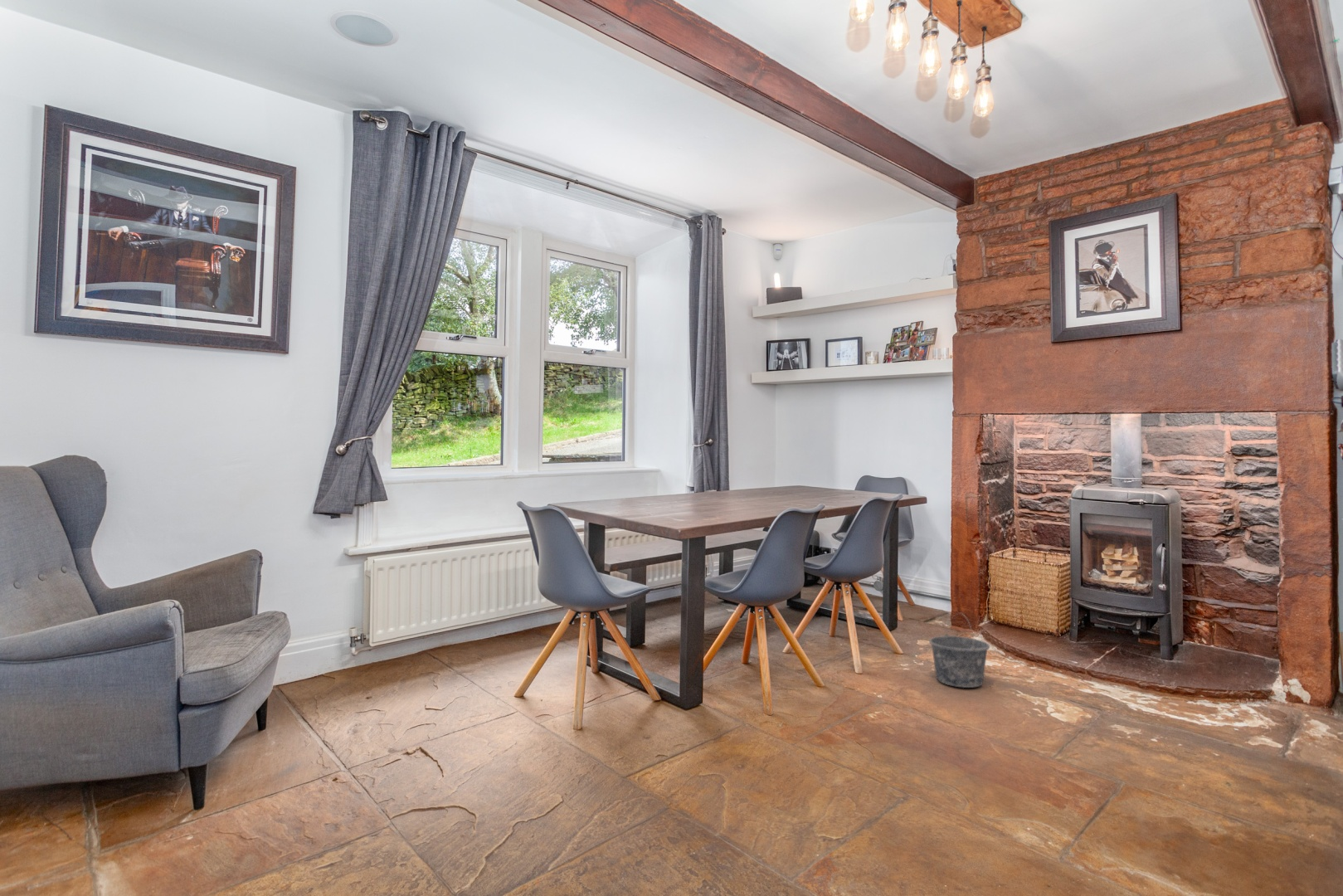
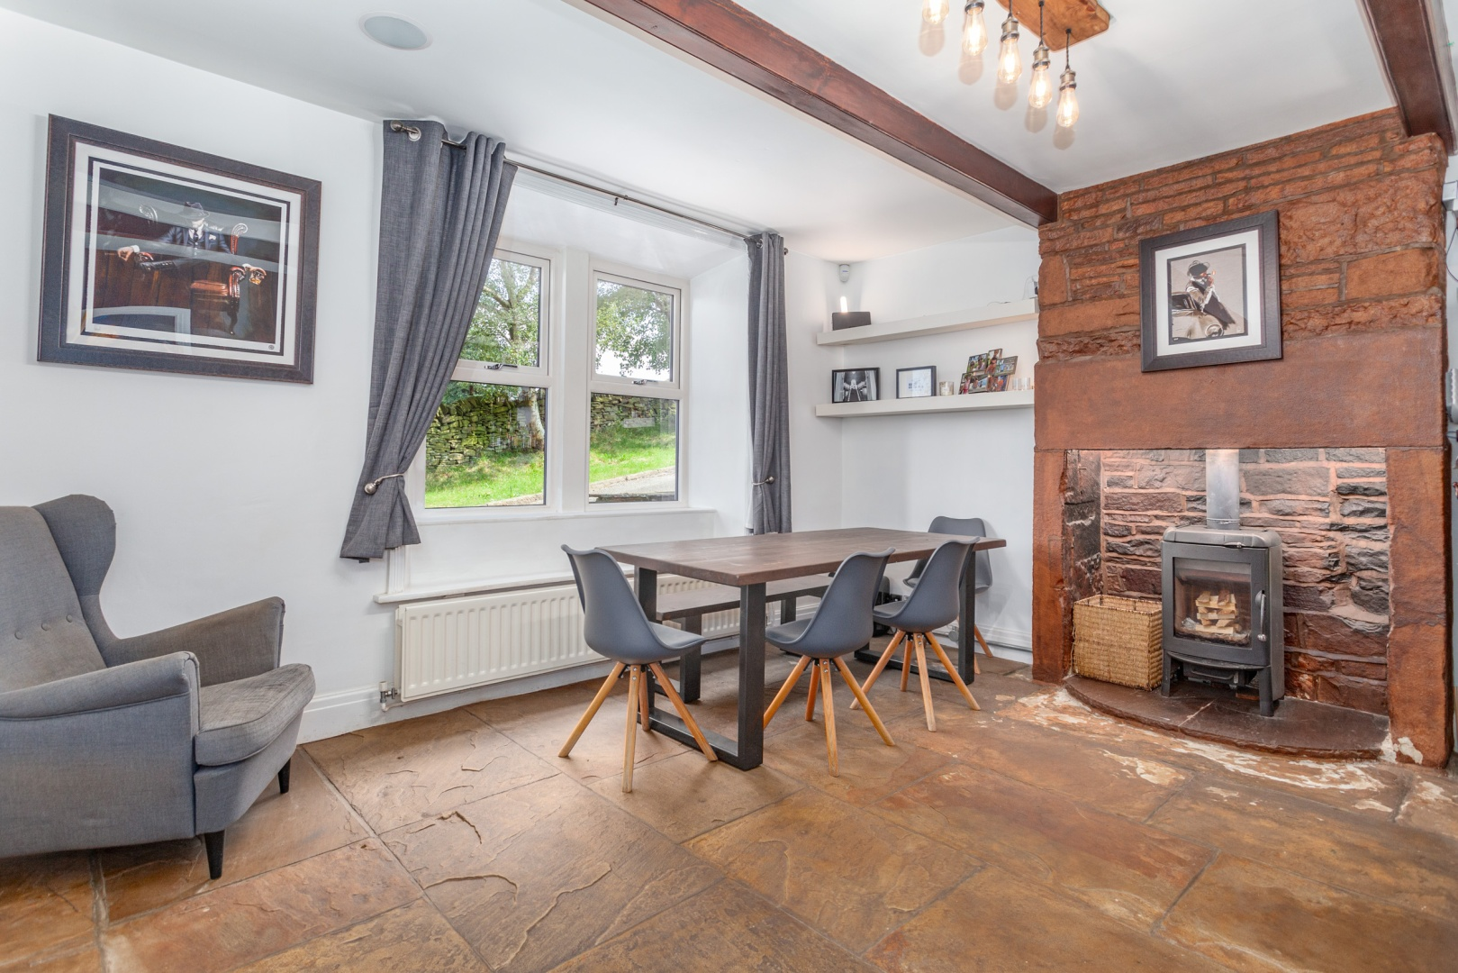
- bucket (959, 647)
